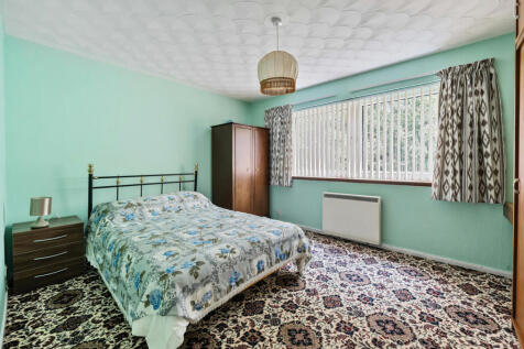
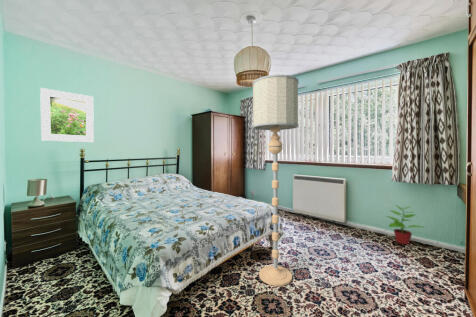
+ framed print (69, 117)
+ floor lamp (275, 180)
+ potted plant (403, 224)
